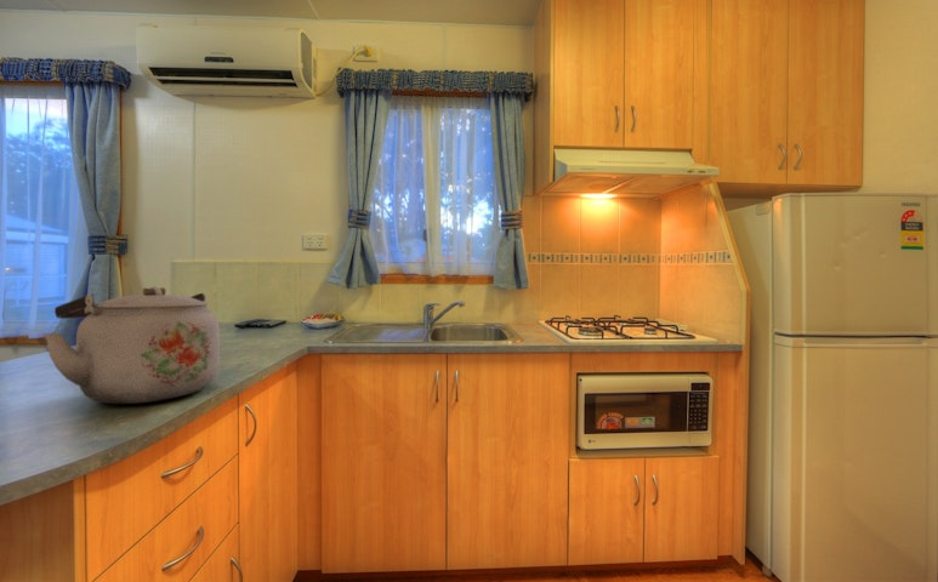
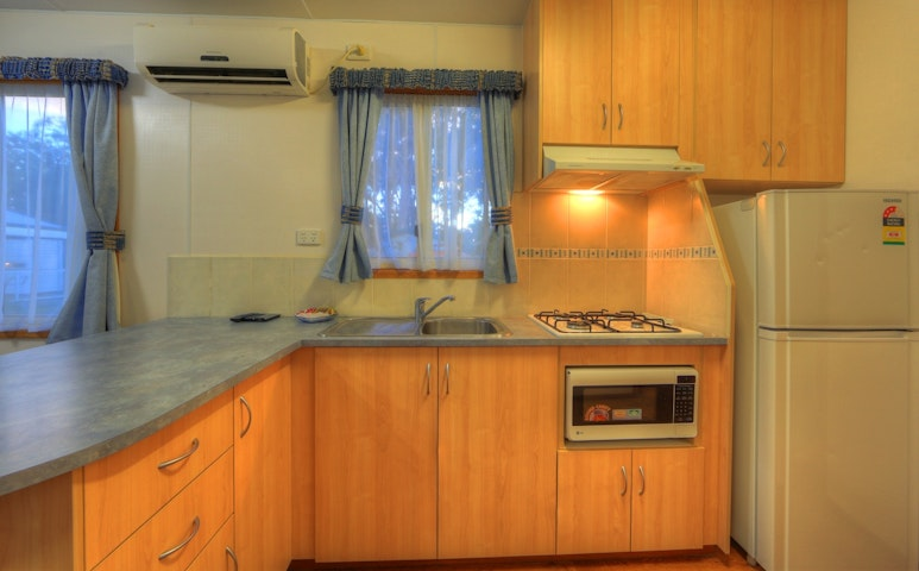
- kettle (137, 341)
